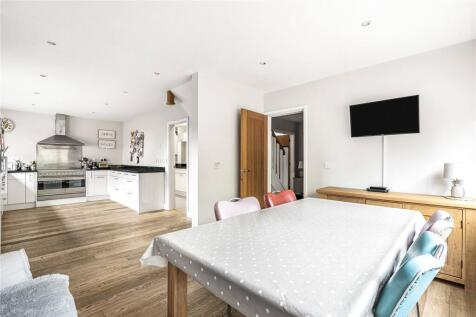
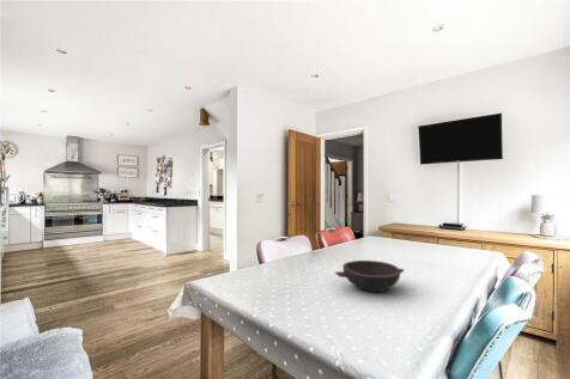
+ bowl (370, 276)
